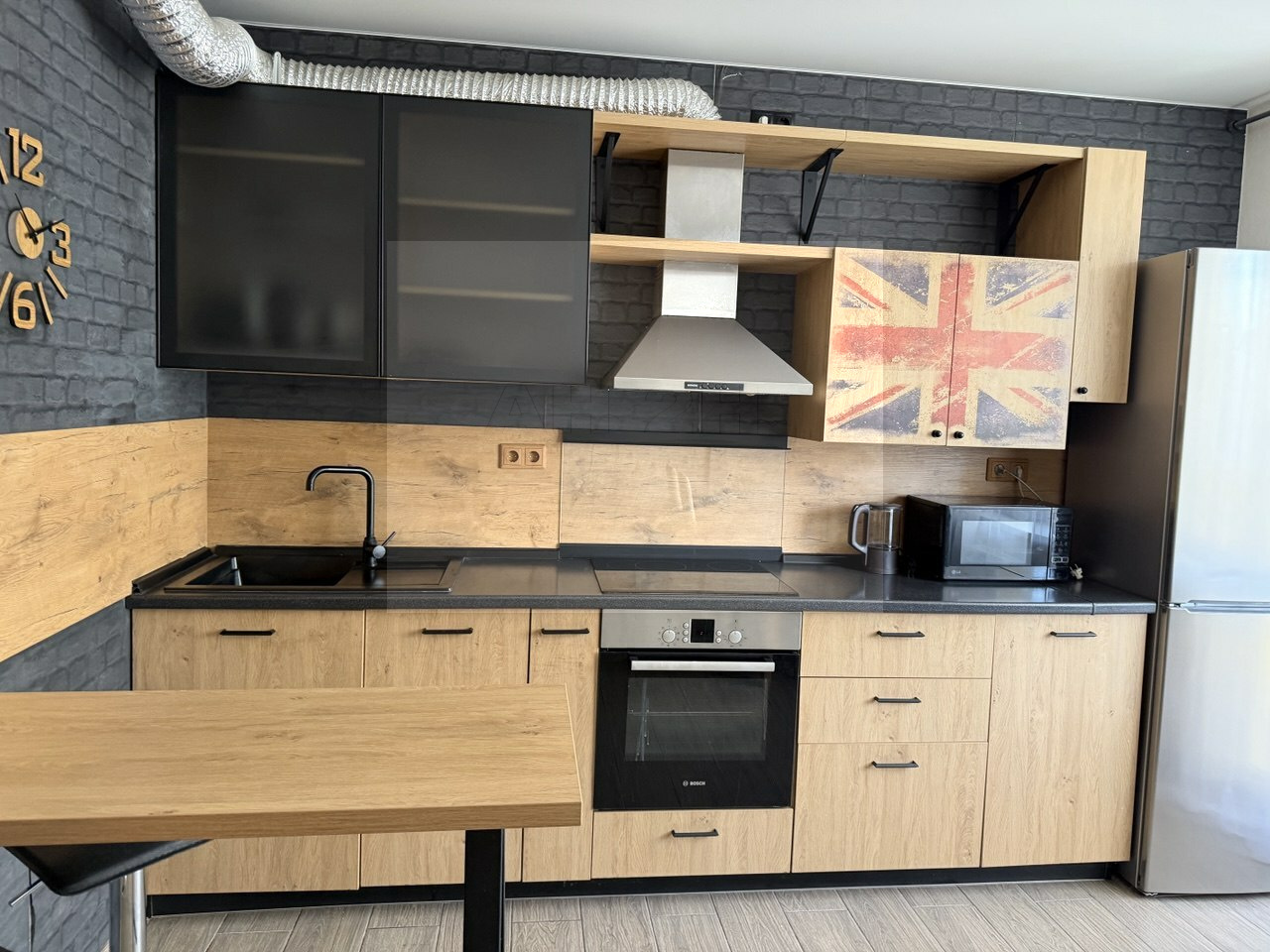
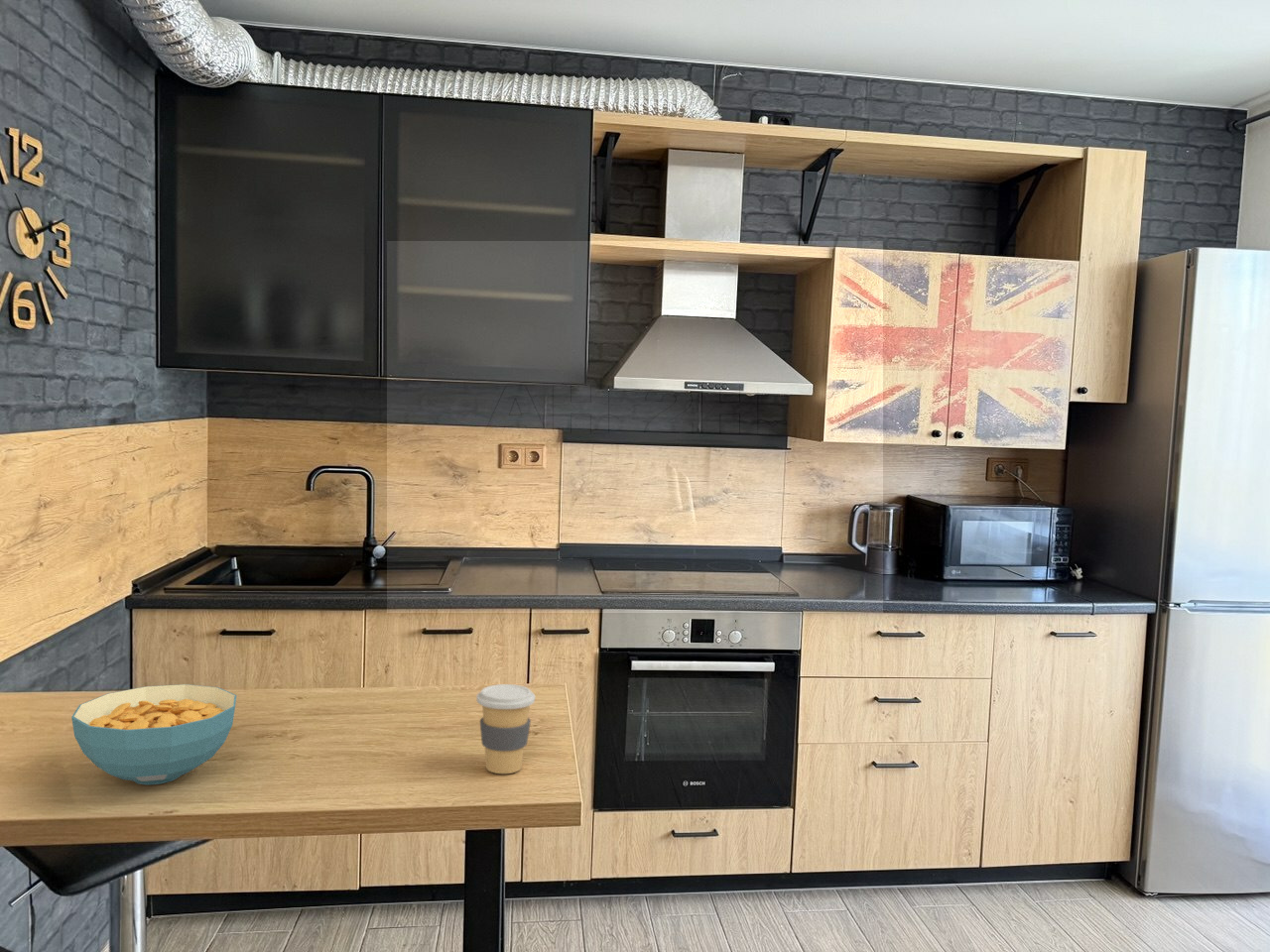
+ cereal bowl (157, 741)
+ coffee cup (504, 729)
